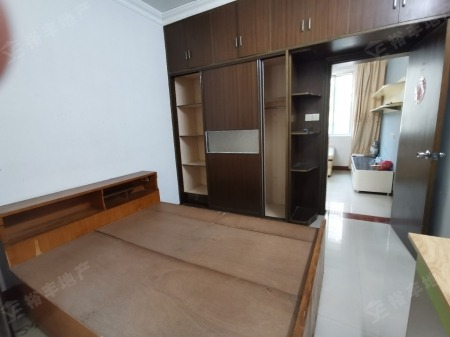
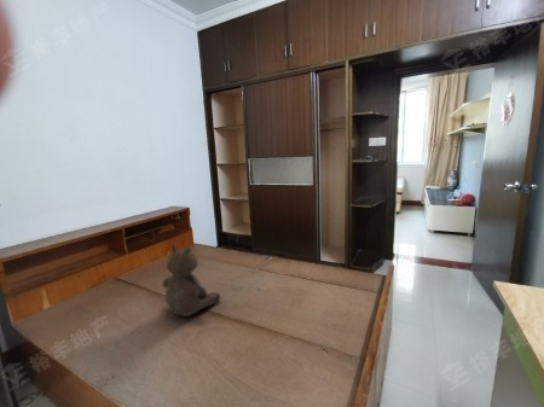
+ teddy bear (190, 275)
